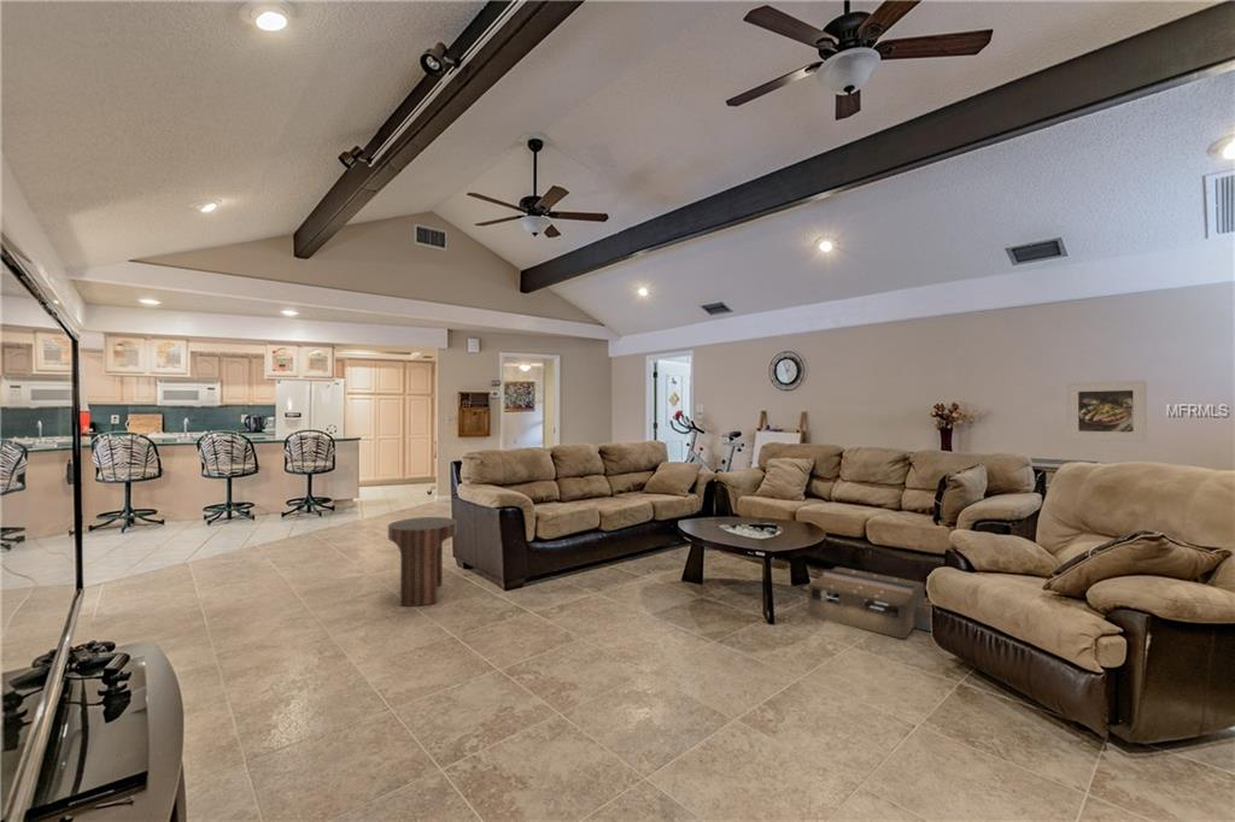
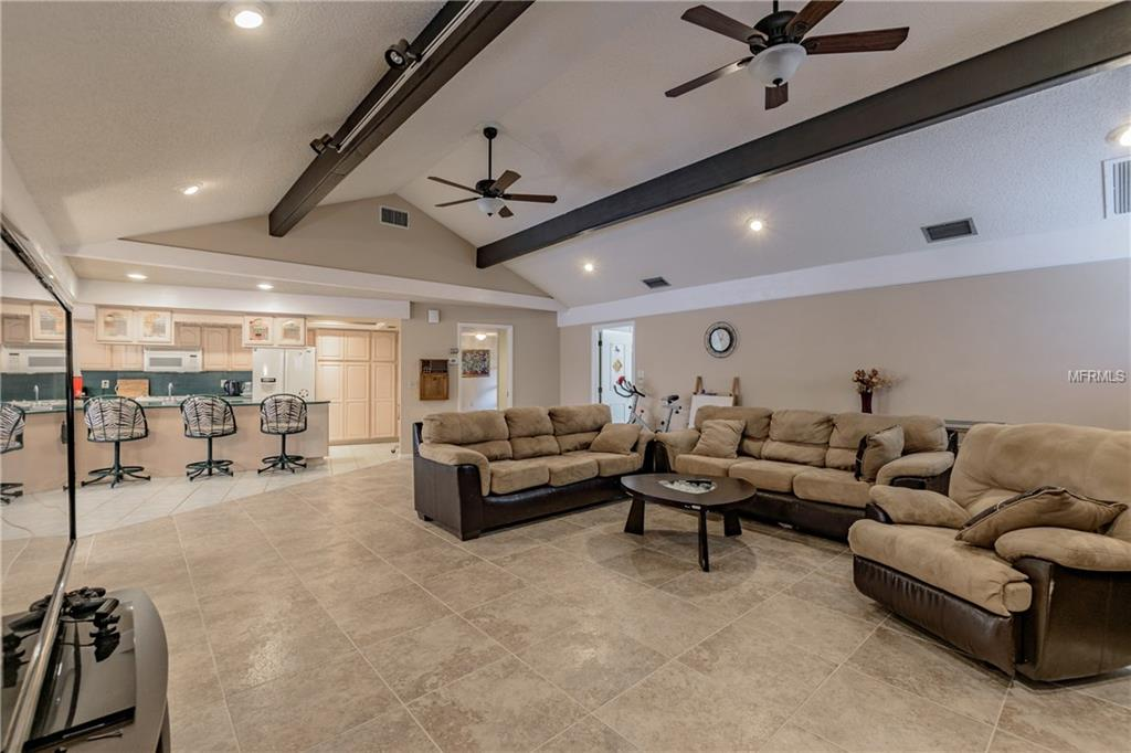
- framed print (1105, 411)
- side table (422, 558)
- ceiling vent (878, 595)
